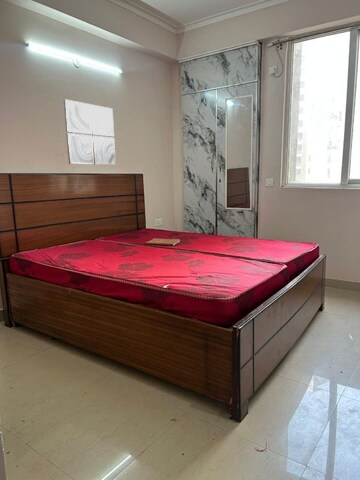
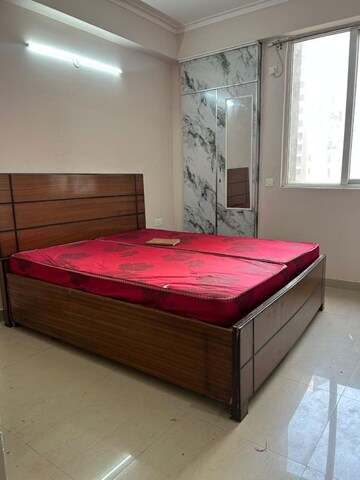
- wall art (90, 135)
